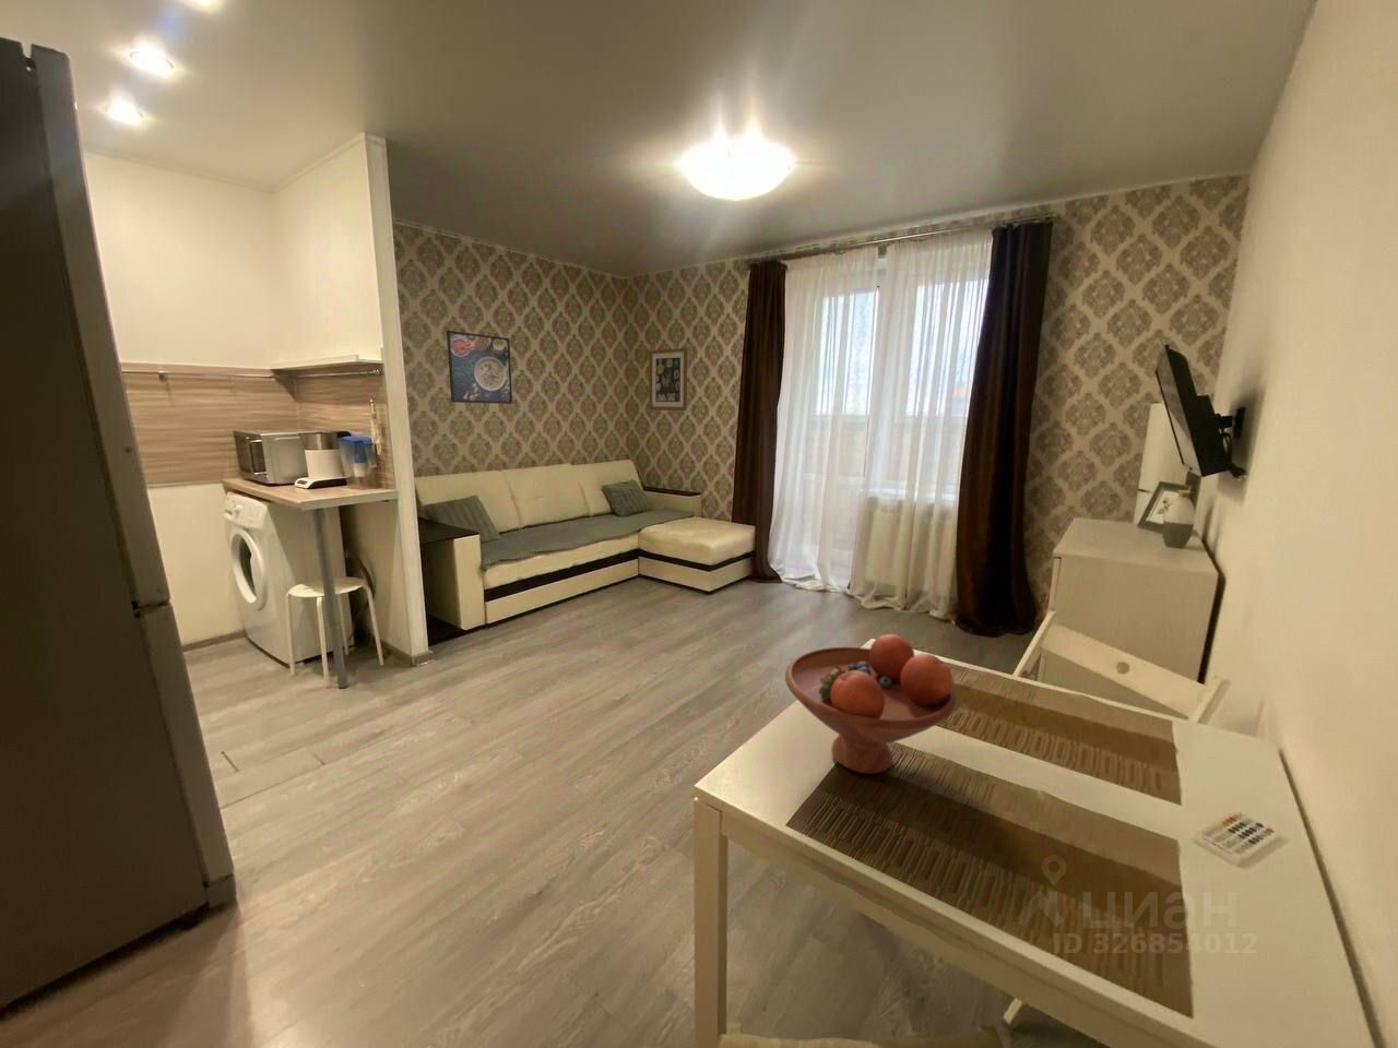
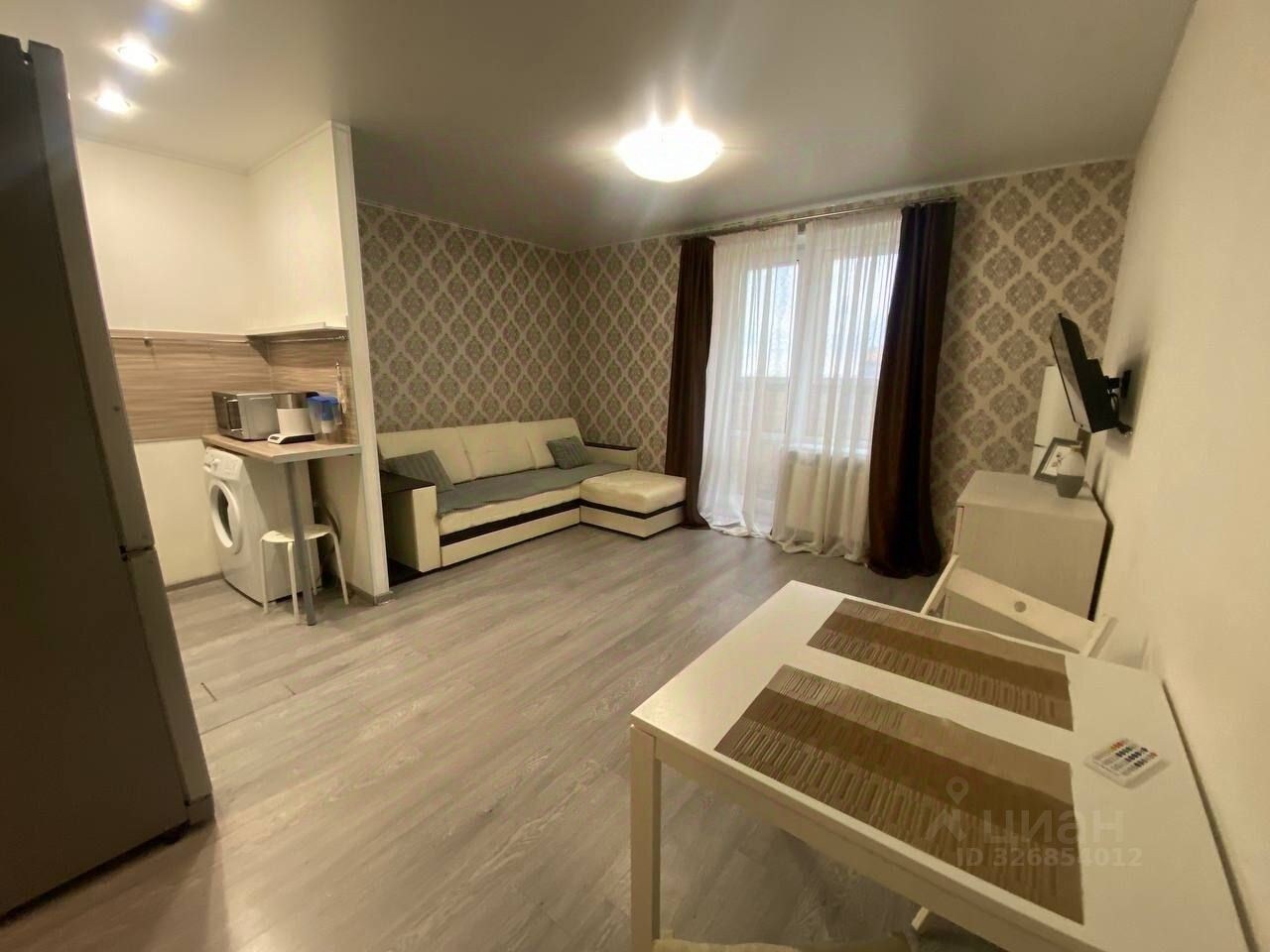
- wall art (667, 380)
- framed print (481, 369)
- fruit bowl (865, 703)
